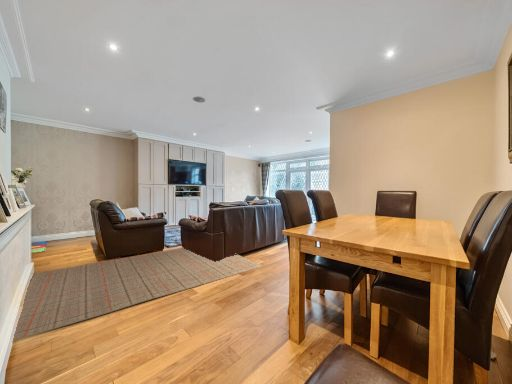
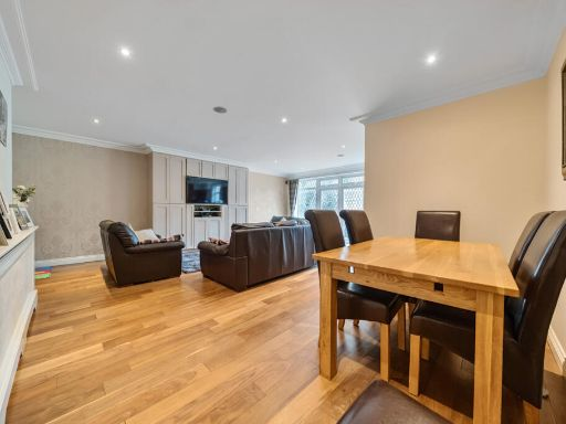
- rug (152, 270)
